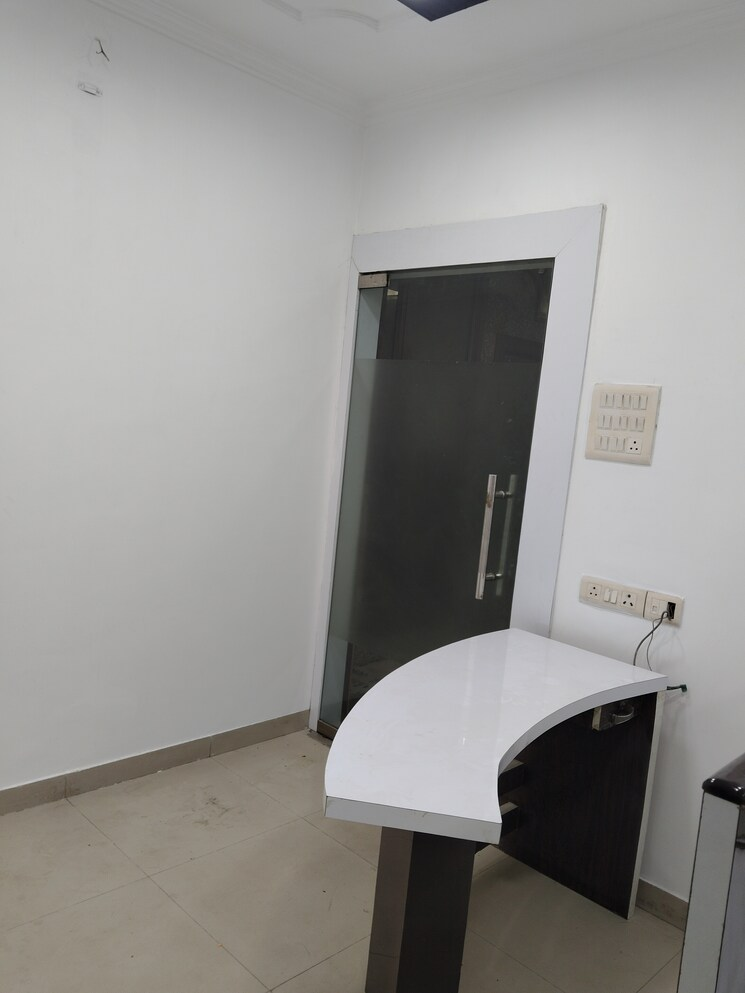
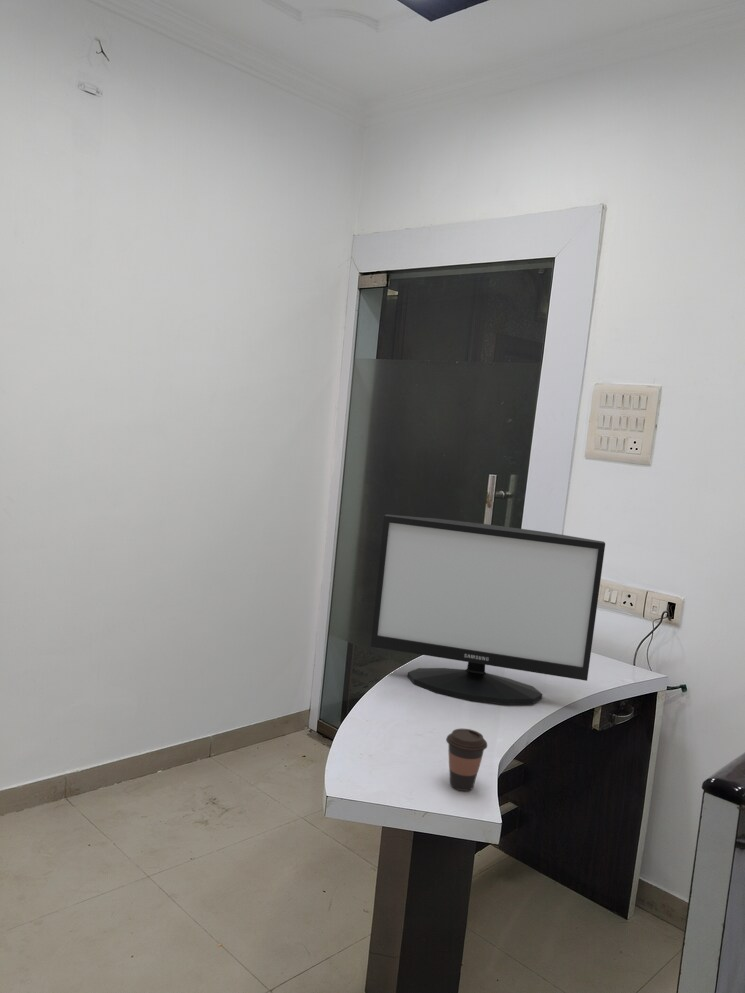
+ coffee cup (464, 760)
+ monitor (482, 608)
